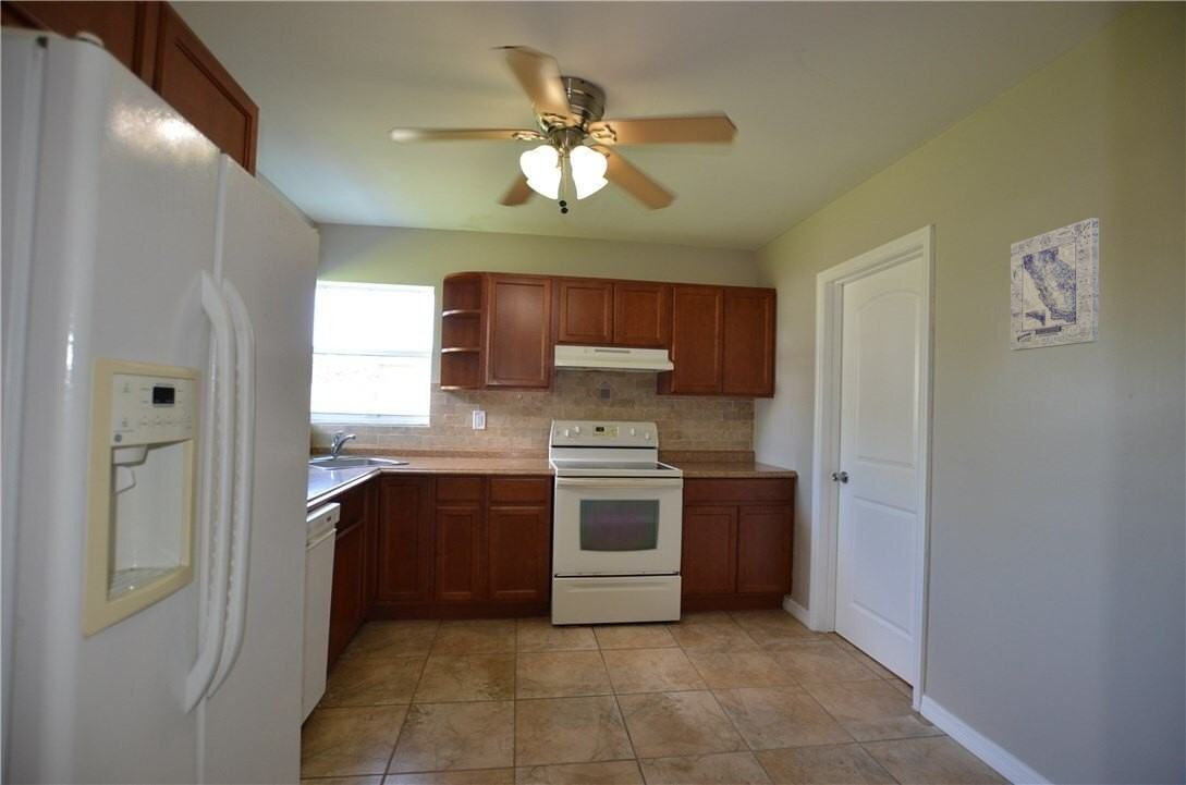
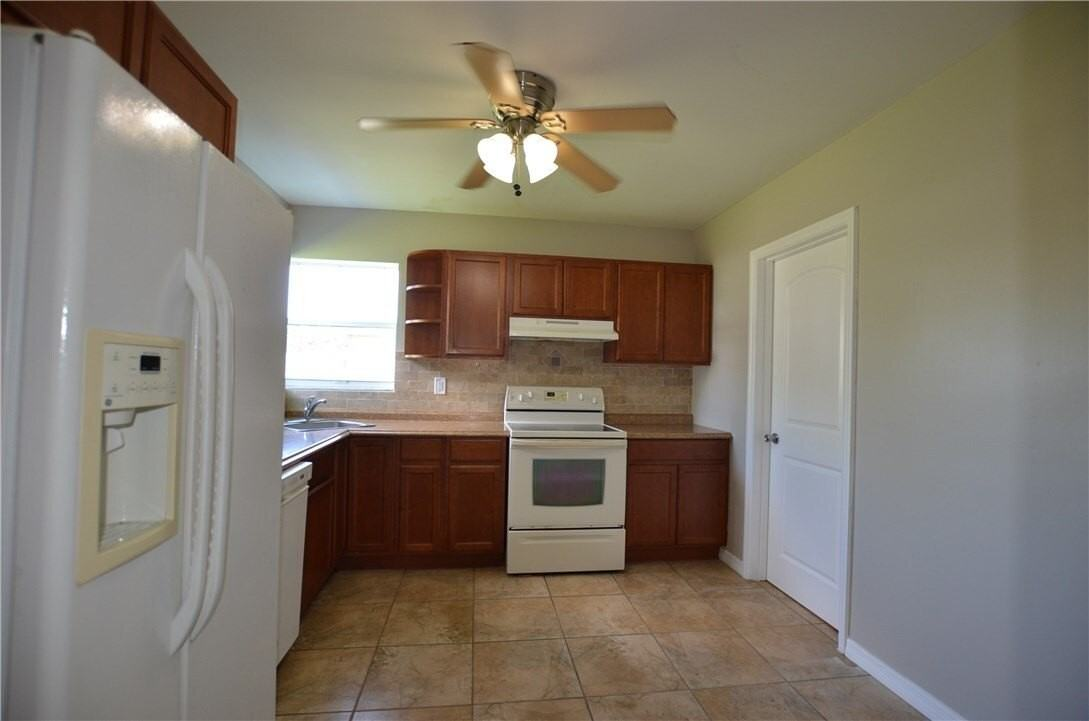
- wall art (1051, 289)
